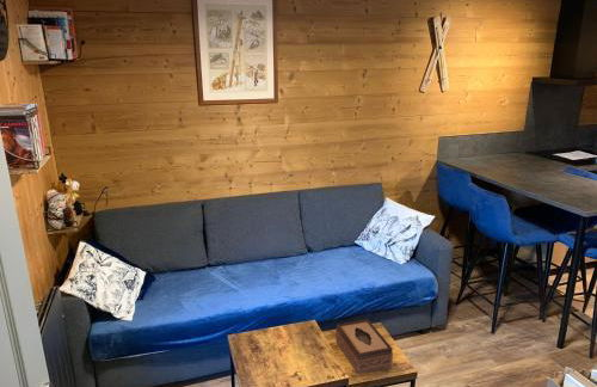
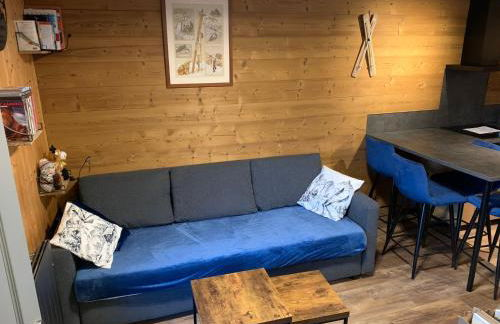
- tissue box (362, 345)
